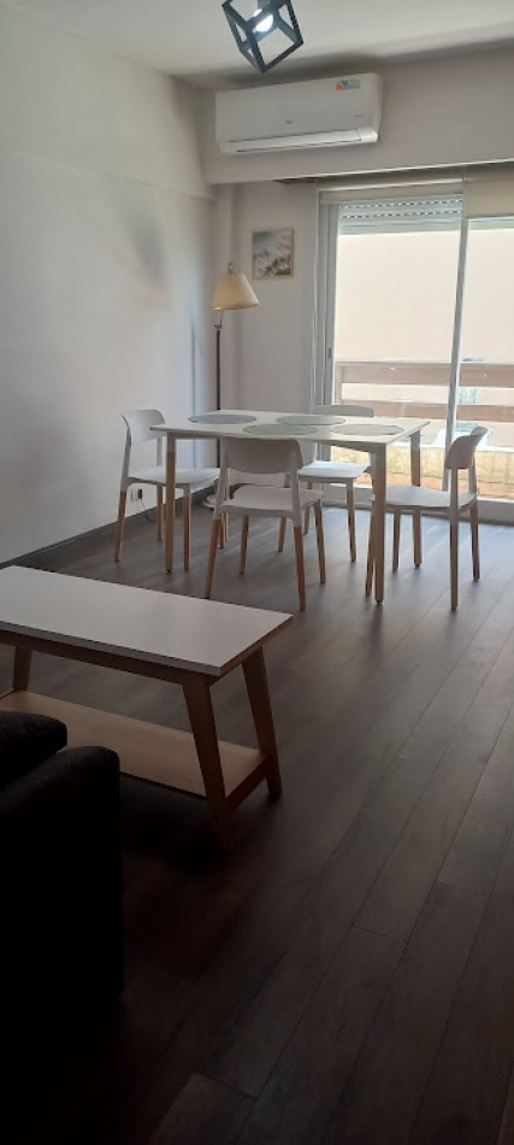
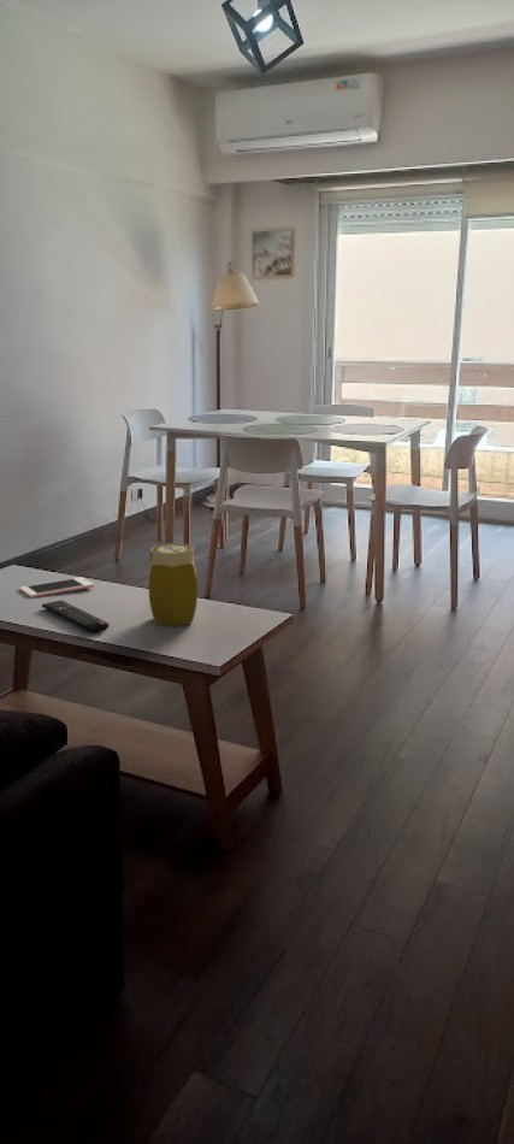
+ cell phone (57, 586)
+ remote control (75, 615)
+ jar (172, 584)
